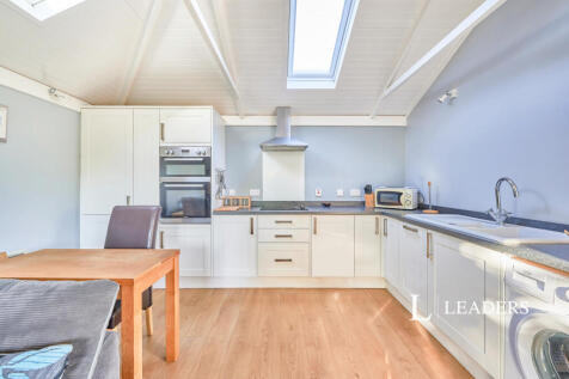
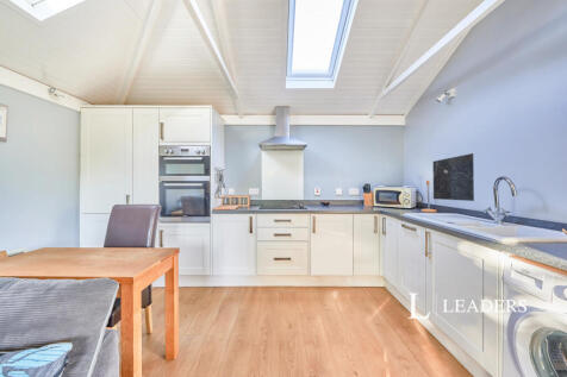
+ tile (450, 178)
